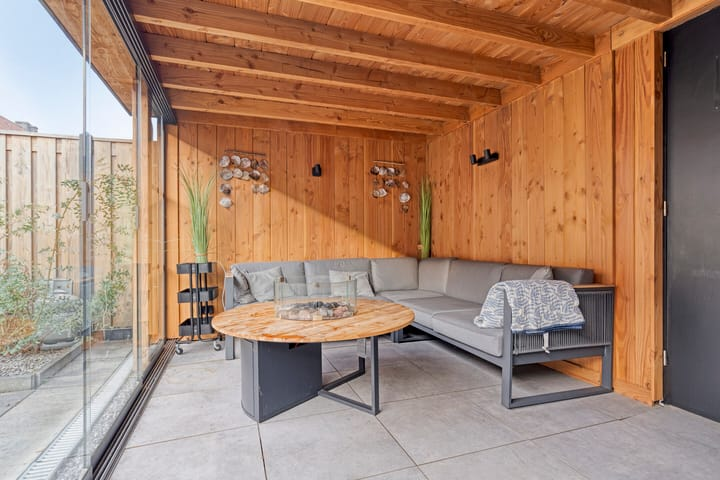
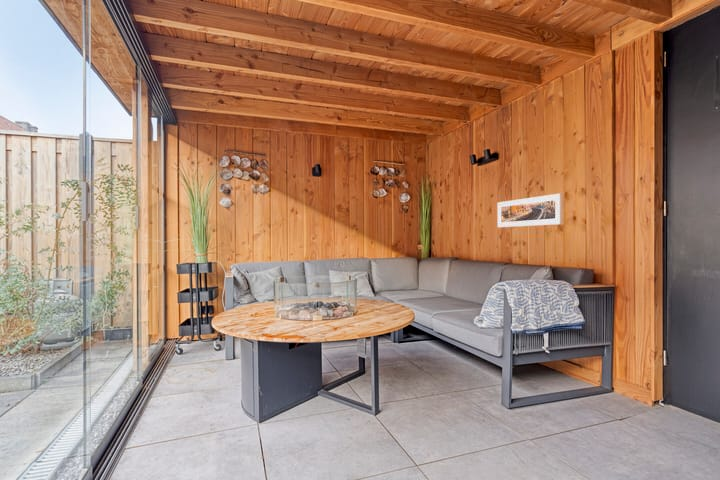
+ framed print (526, 212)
